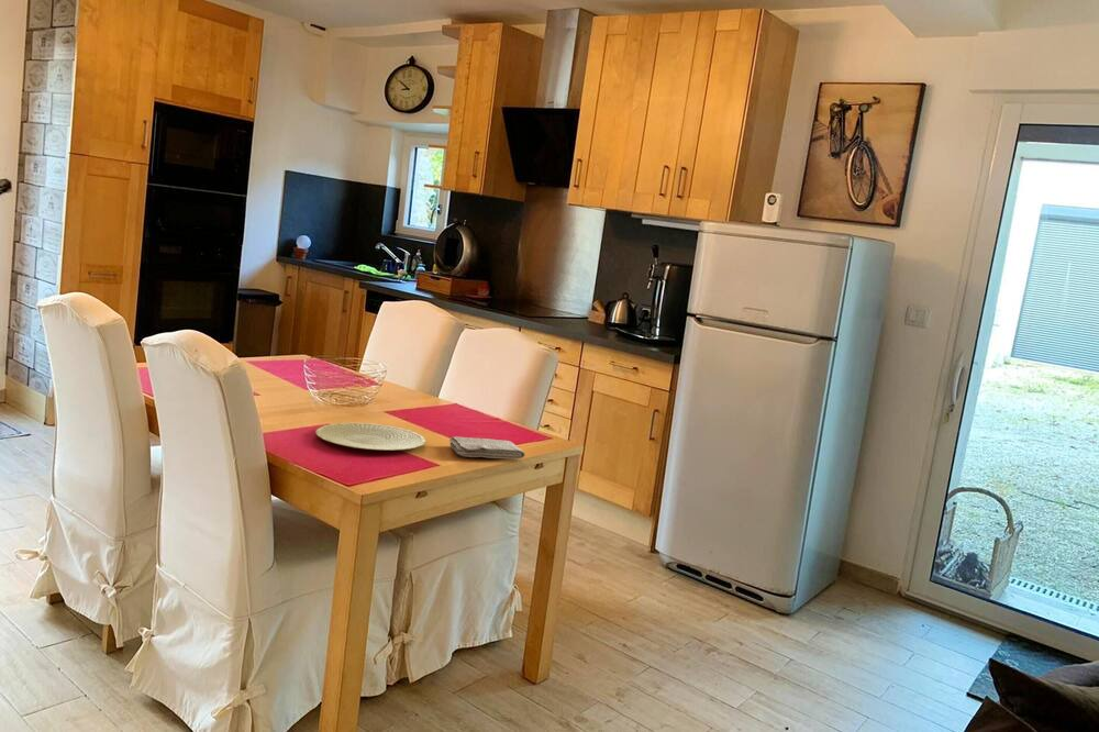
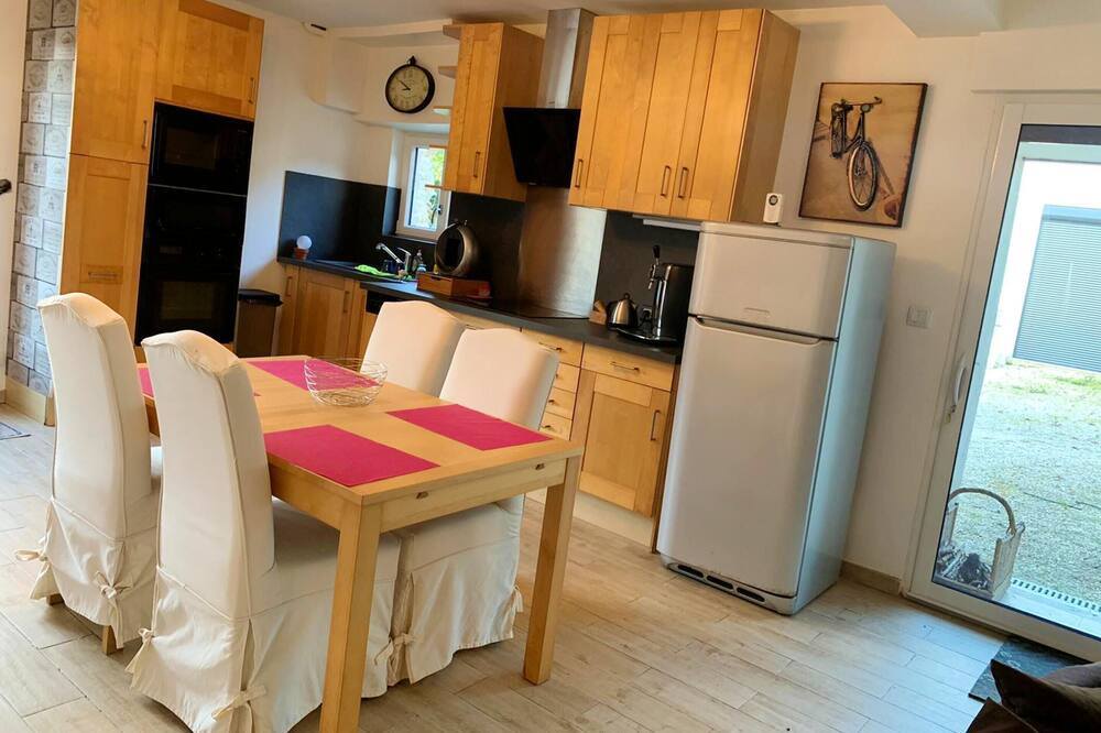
- washcloth (486, 446)
- plate (370, 437)
